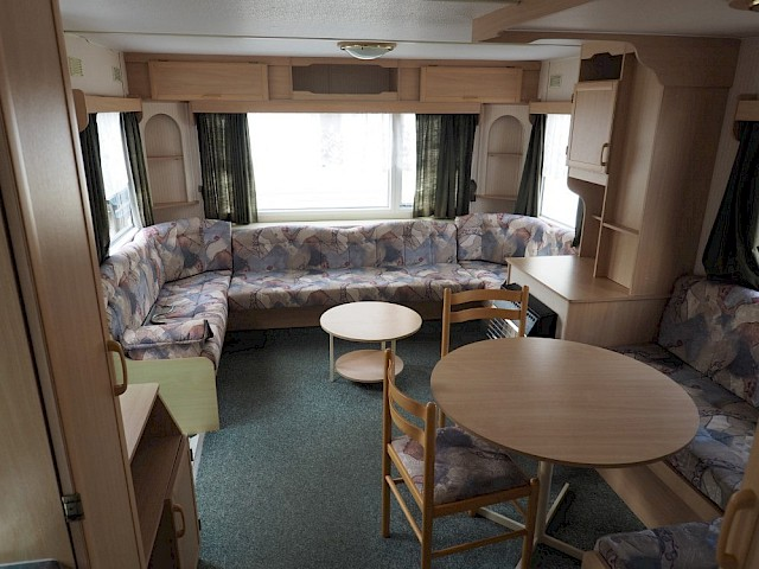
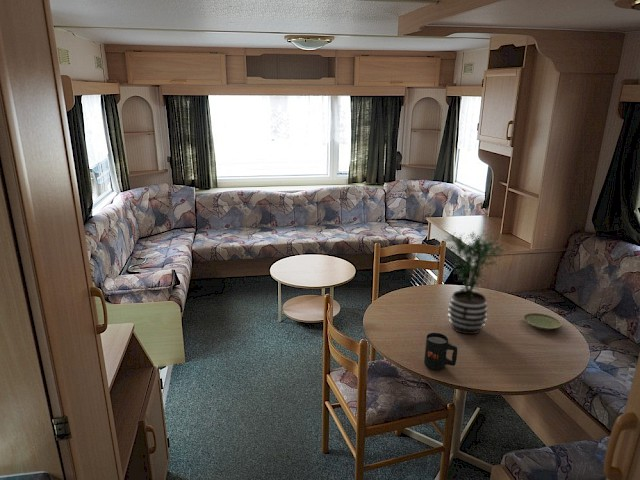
+ potted plant (471, 280)
+ mug (440, 353)
+ plate (541, 322)
